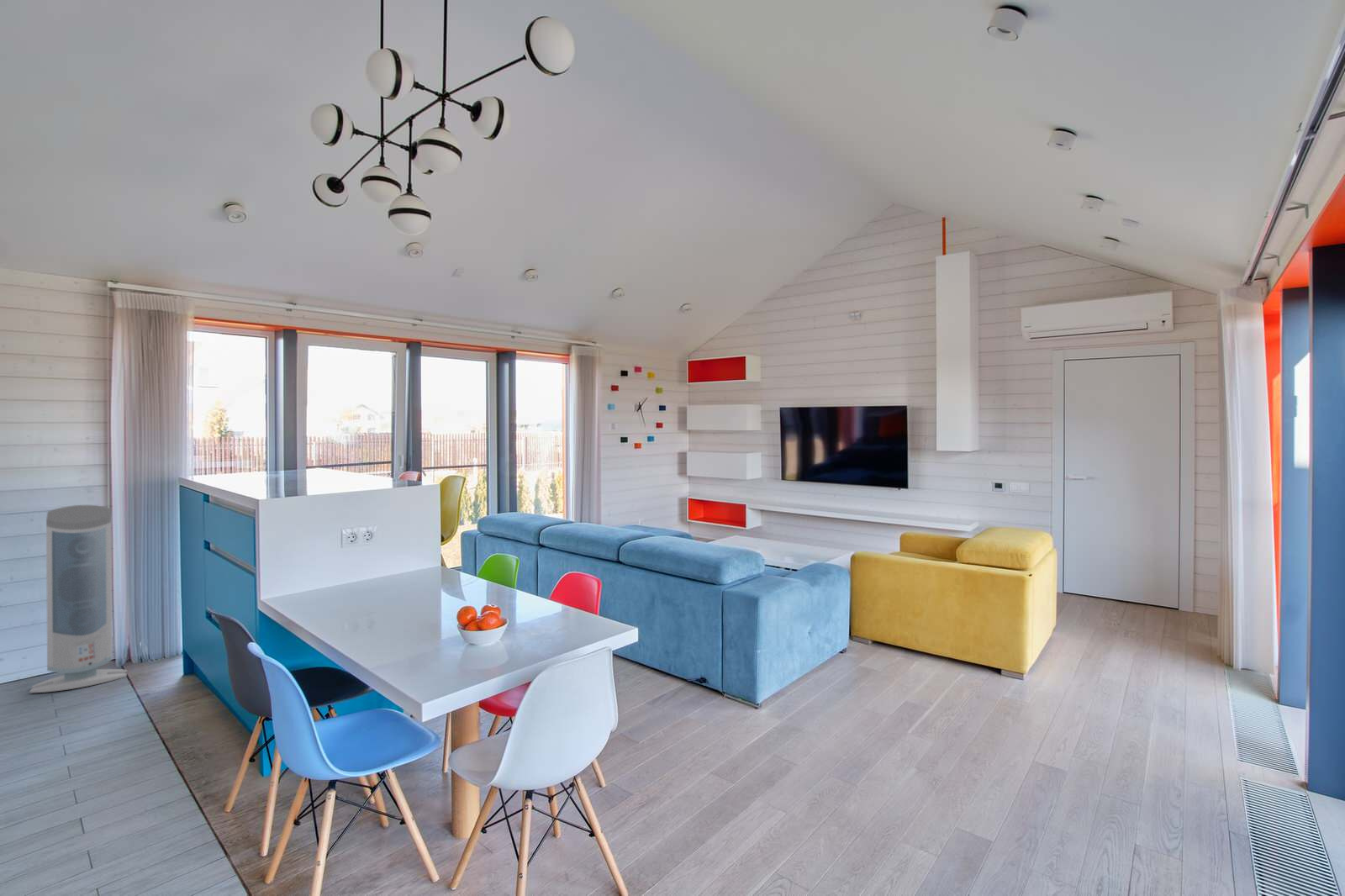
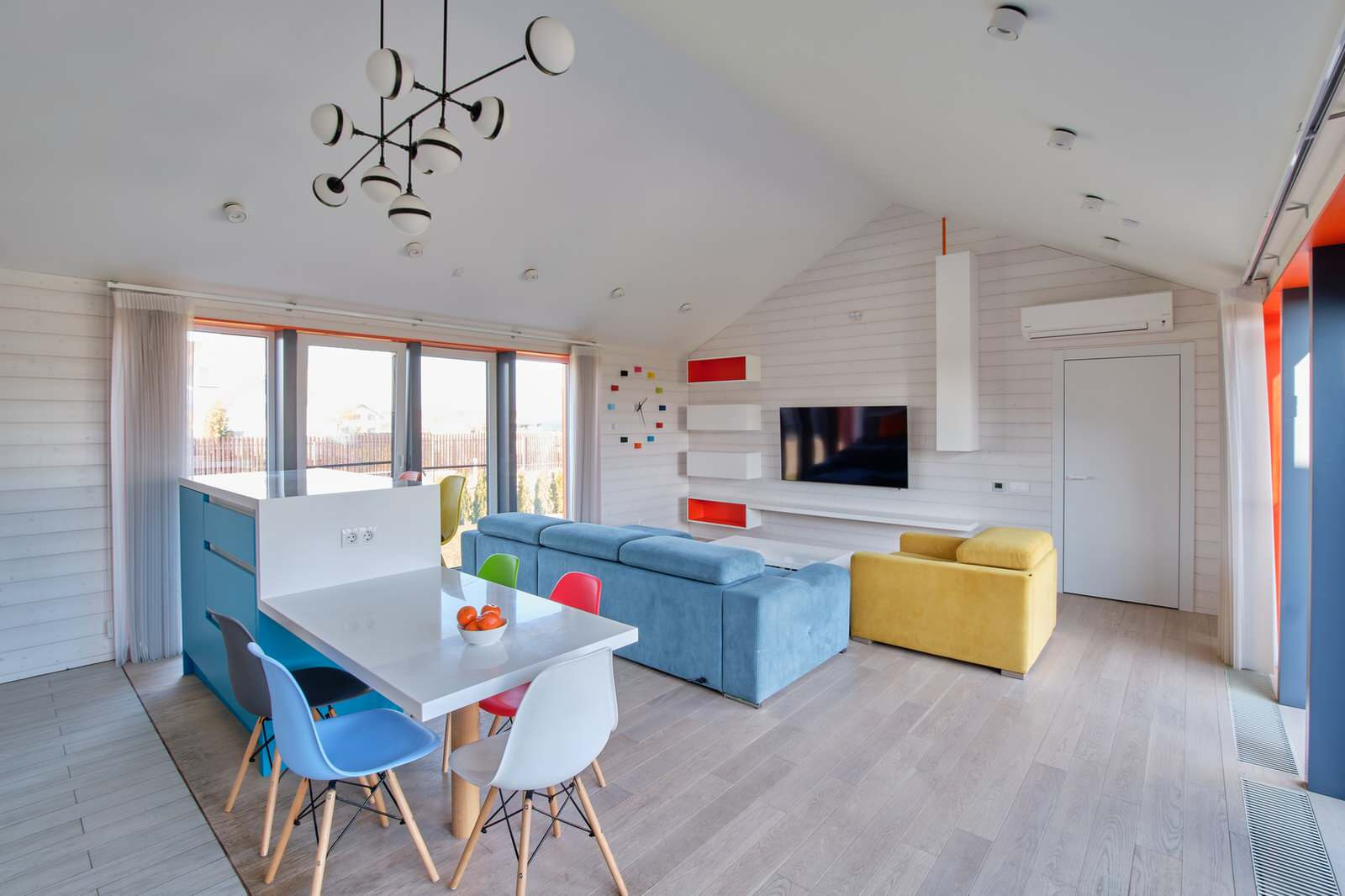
- air purifier (80, 593)
